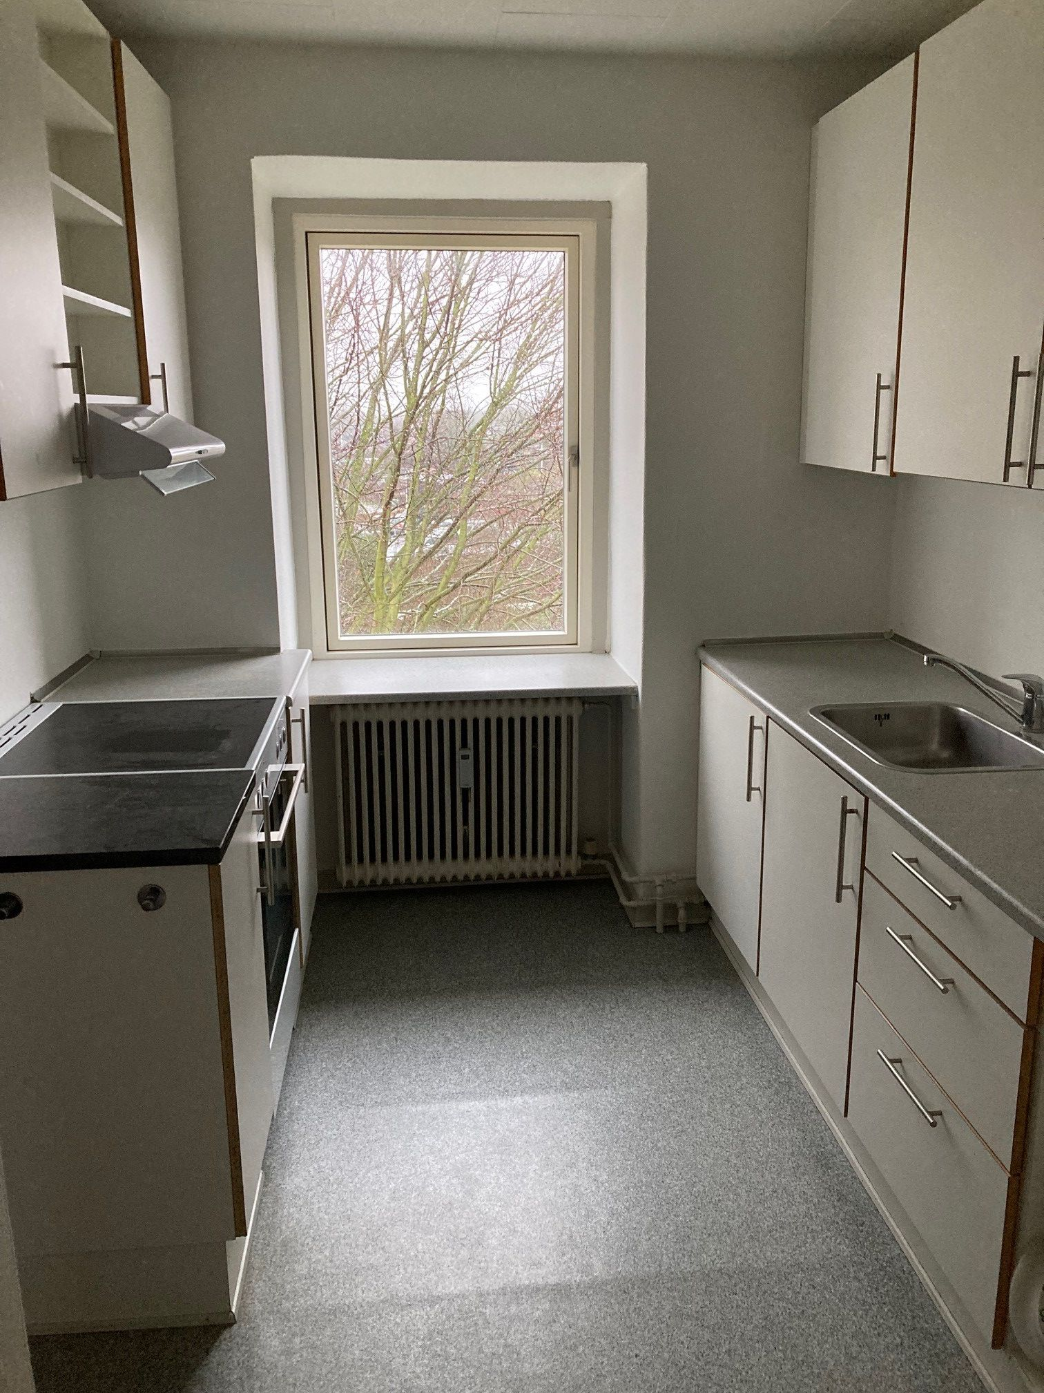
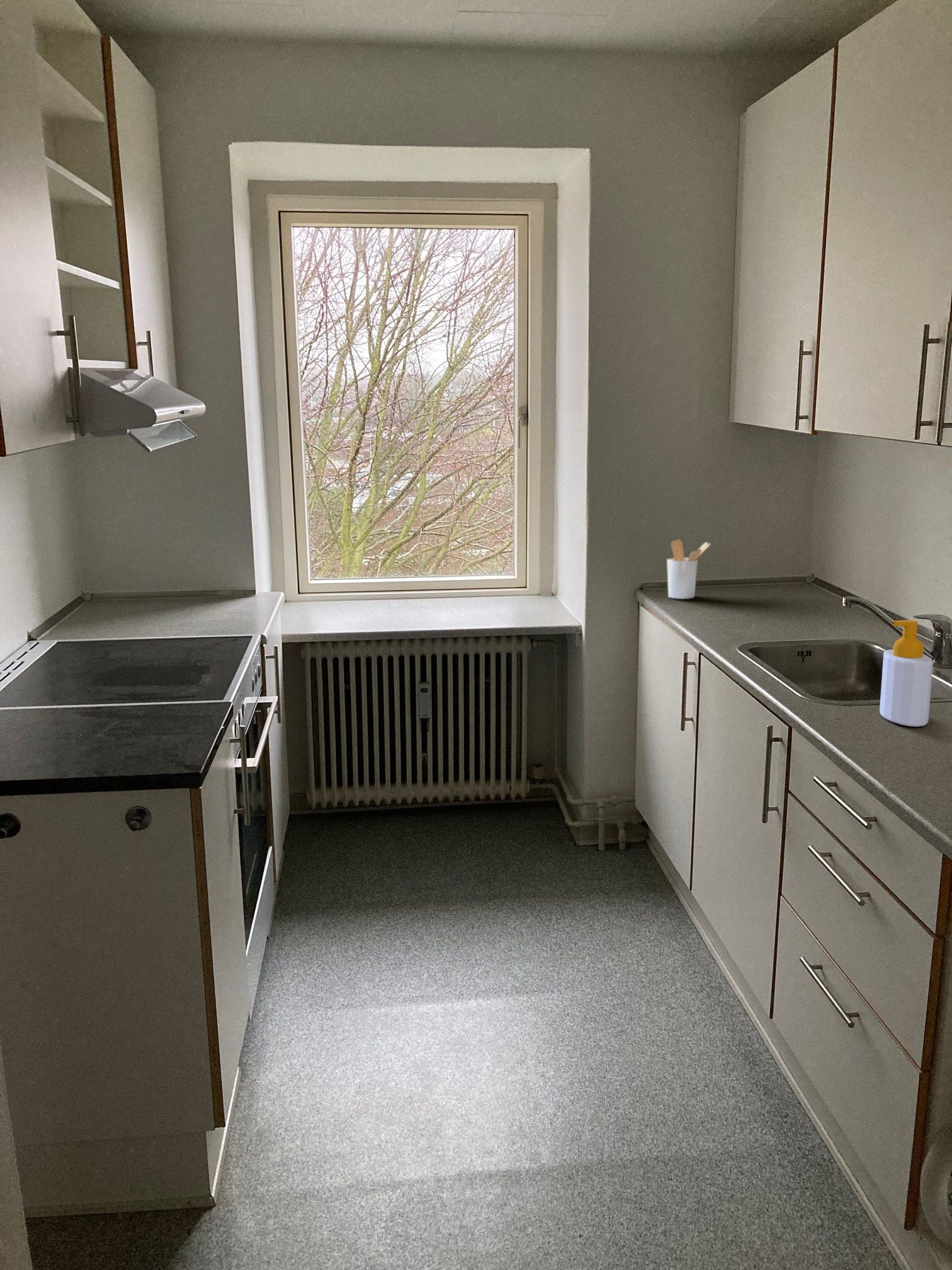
+ utensil holder (689, 568)
+ soap bottle (907, 670)
